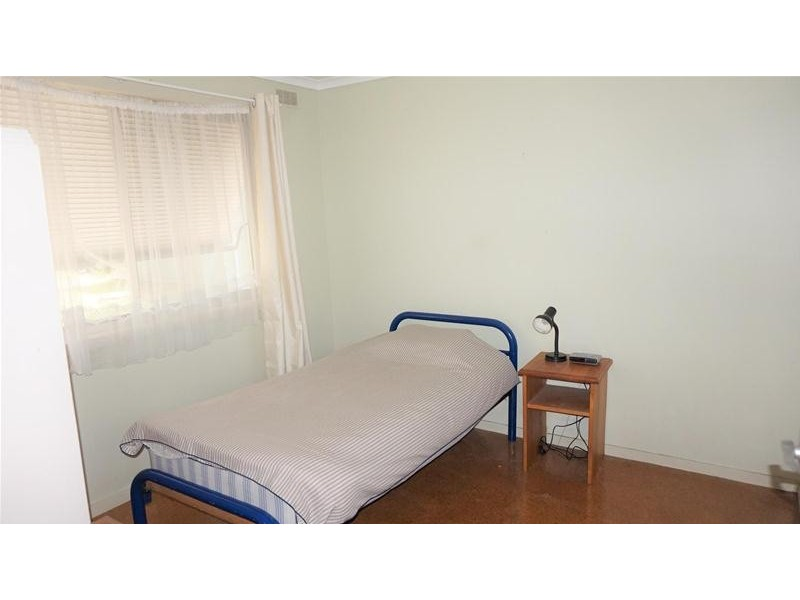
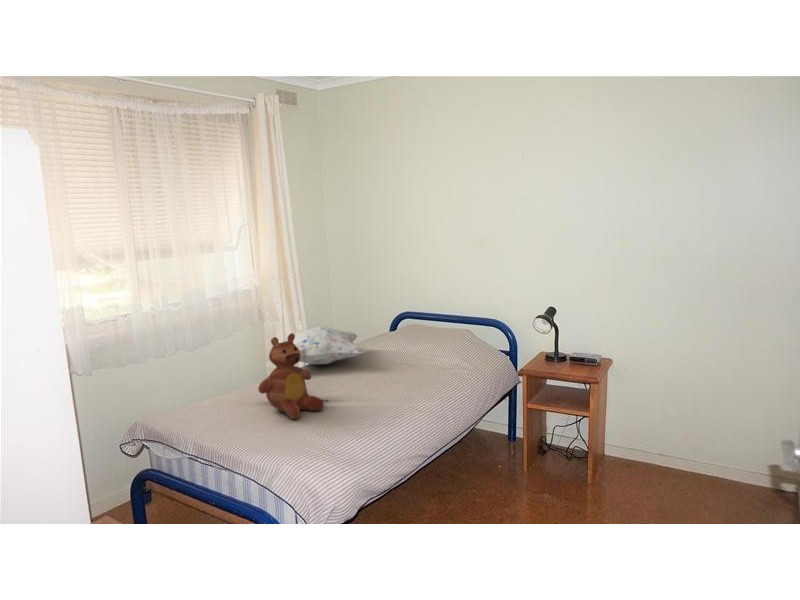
+ decorative pillow (321, 345)
+ teddy bear (292, 374)
